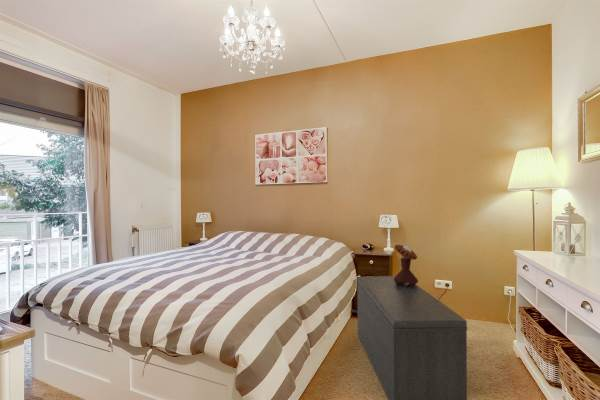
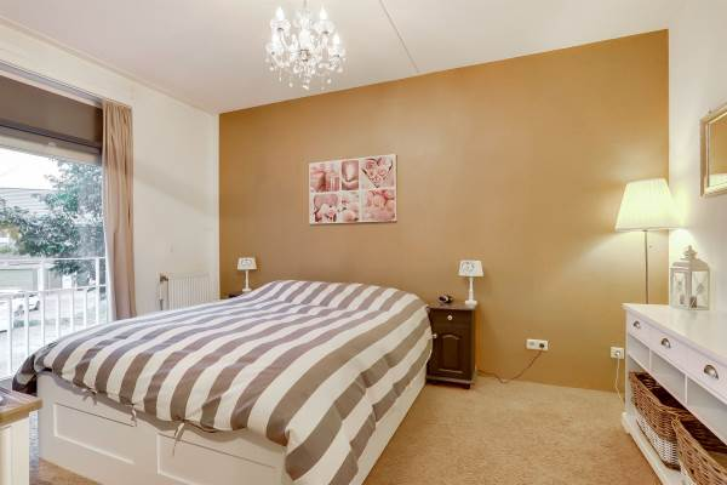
- bench (400, 328)
- mushroom (405, 264)
